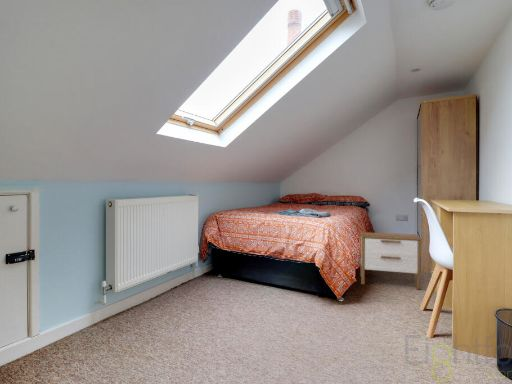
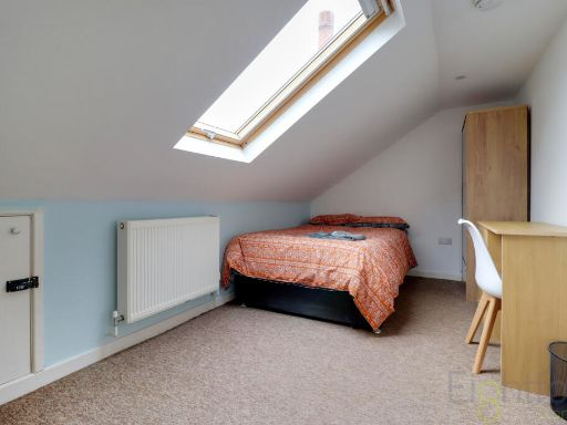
- nightstand (388, 258)
